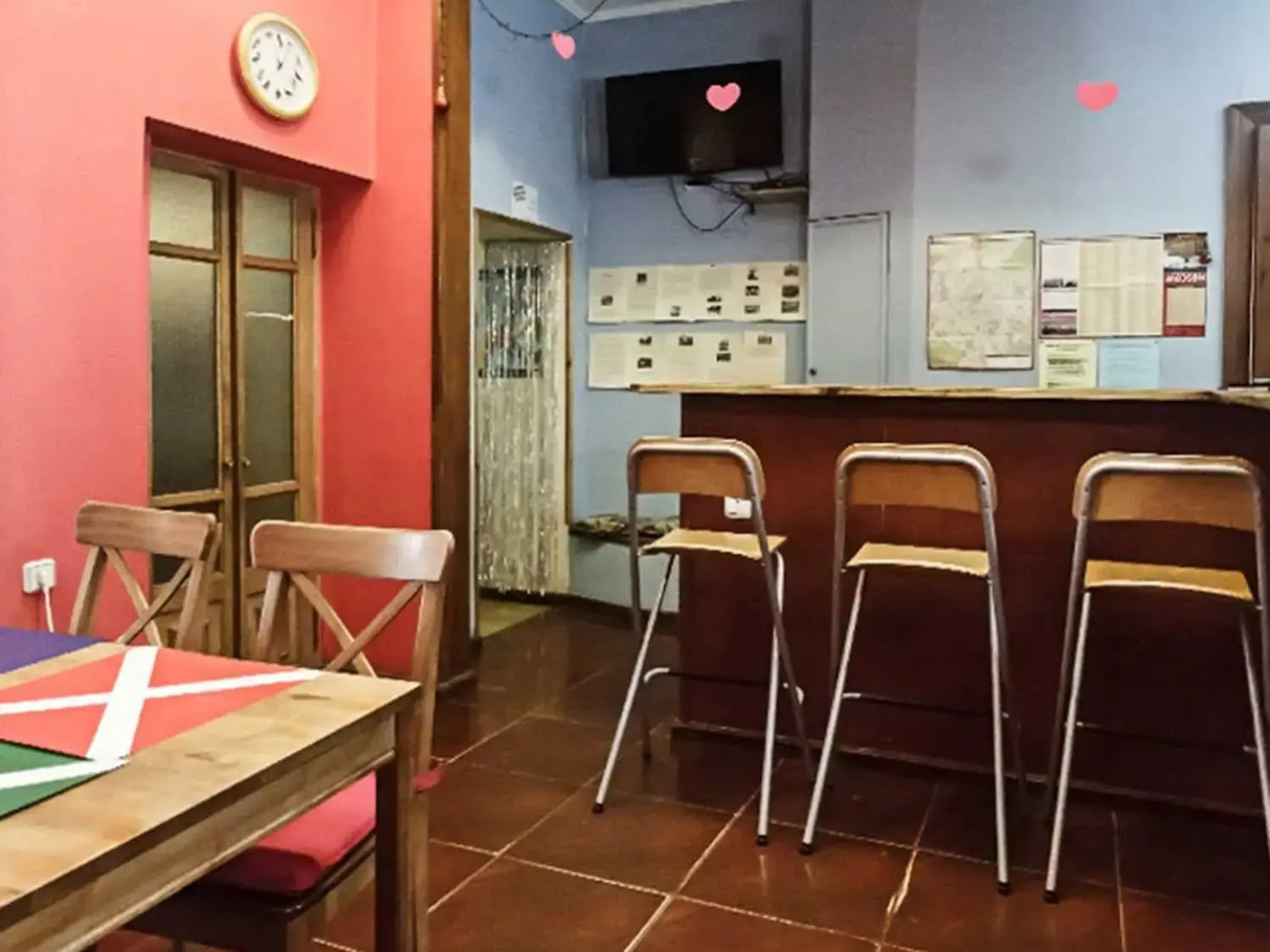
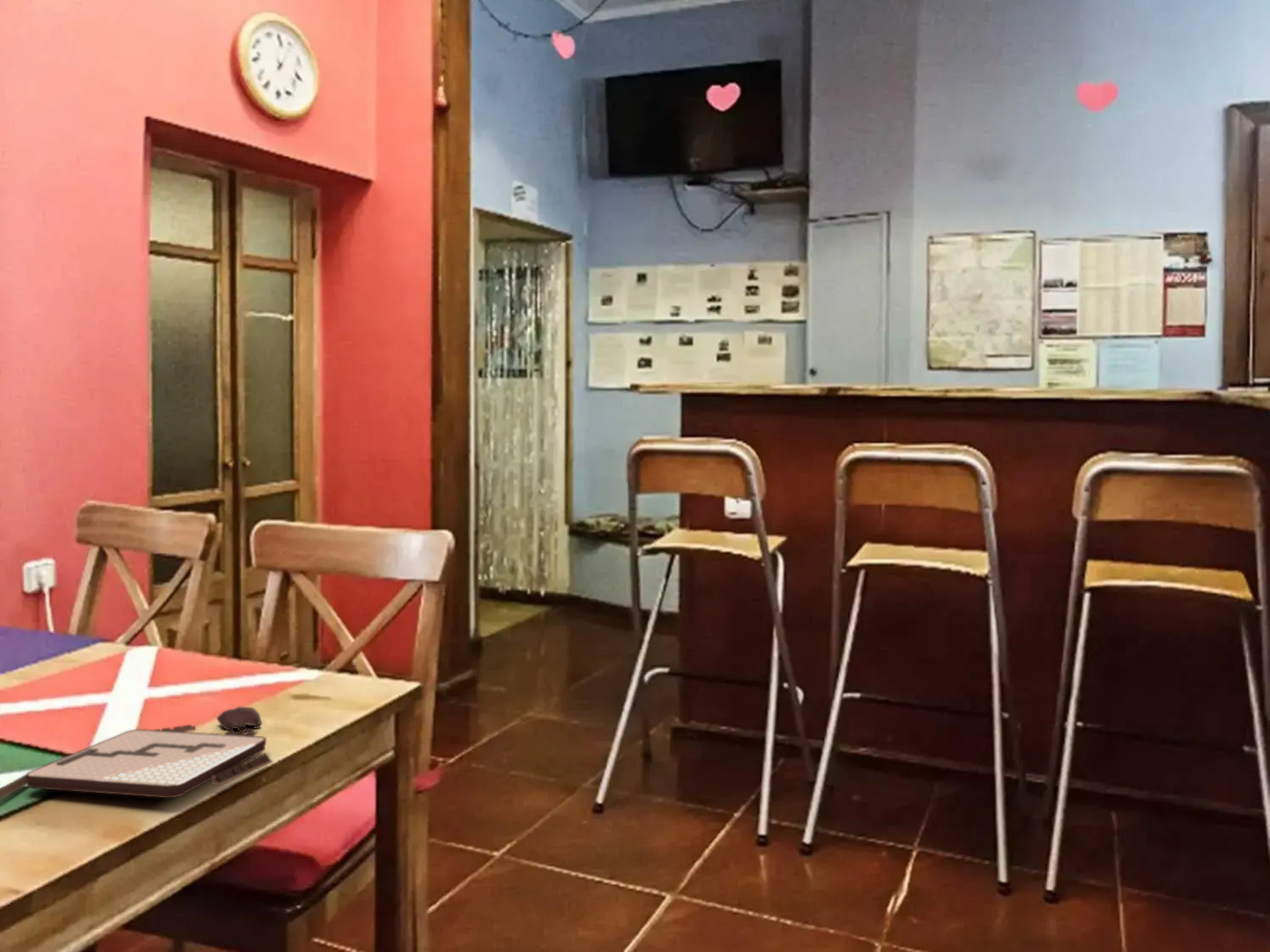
+ board game (167, 753)
